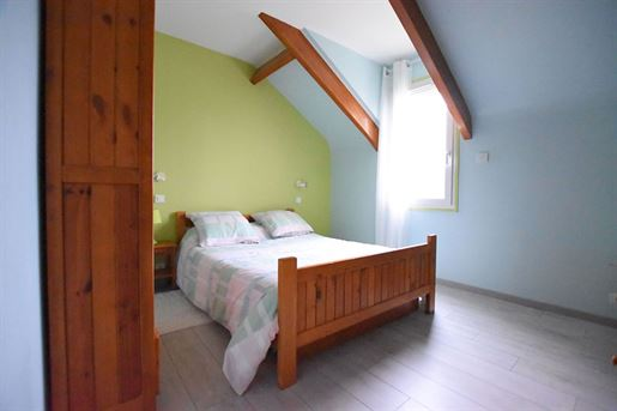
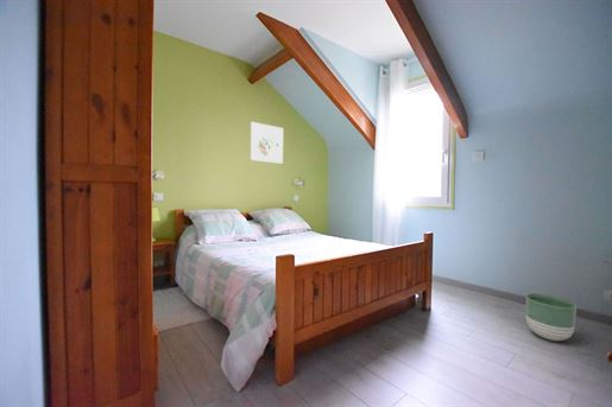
+ planter (549, 318)
+ wall art (266, 144)
